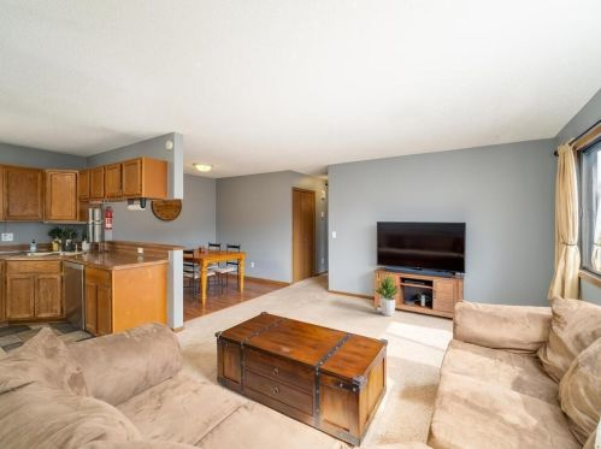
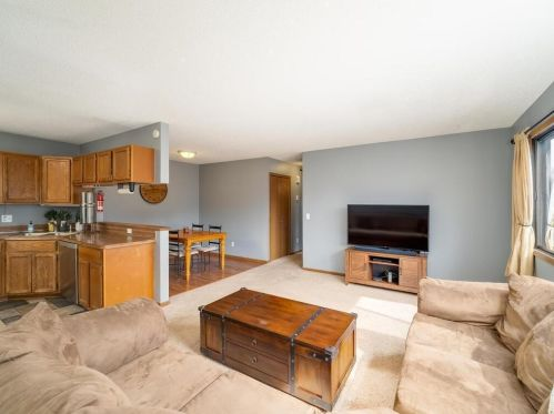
- potted plant (387, 294)
